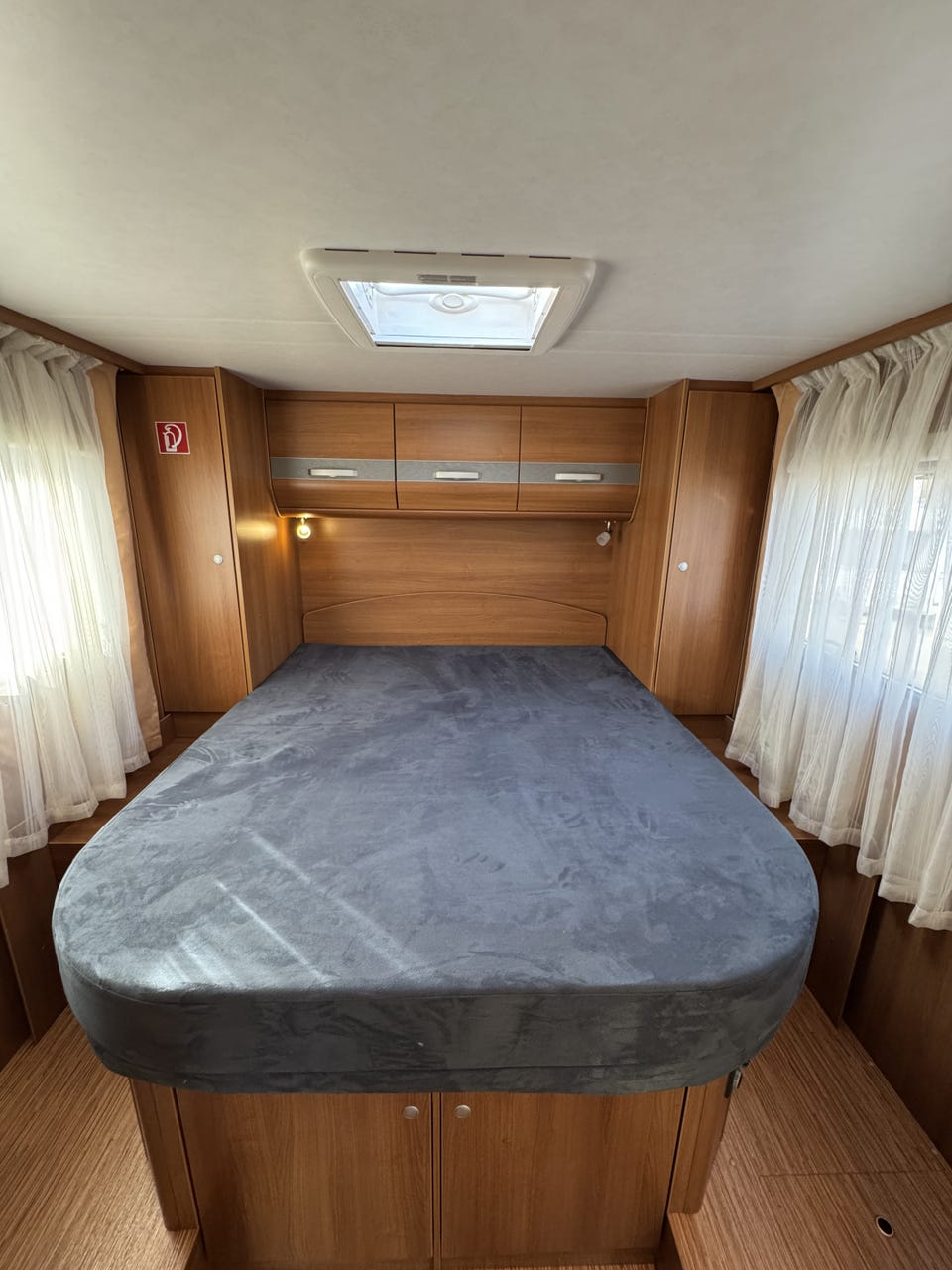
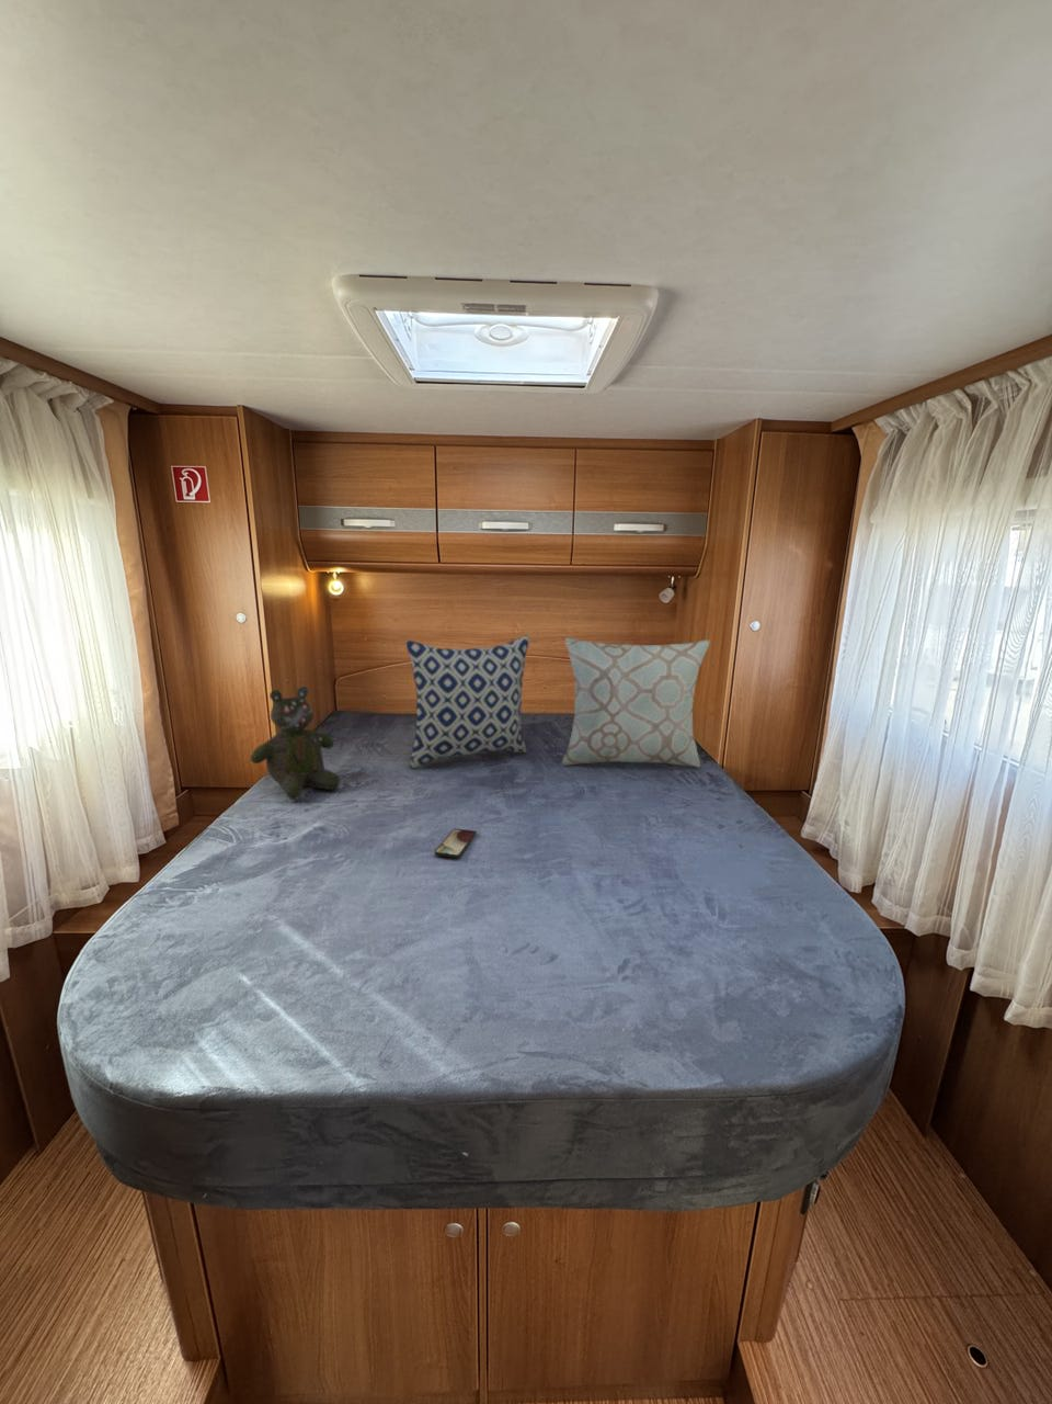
+ smartphone (456, 842)
+ pillow (633, 703)
+ pillow (470, 700)
+ teddy bear (299, 740)
